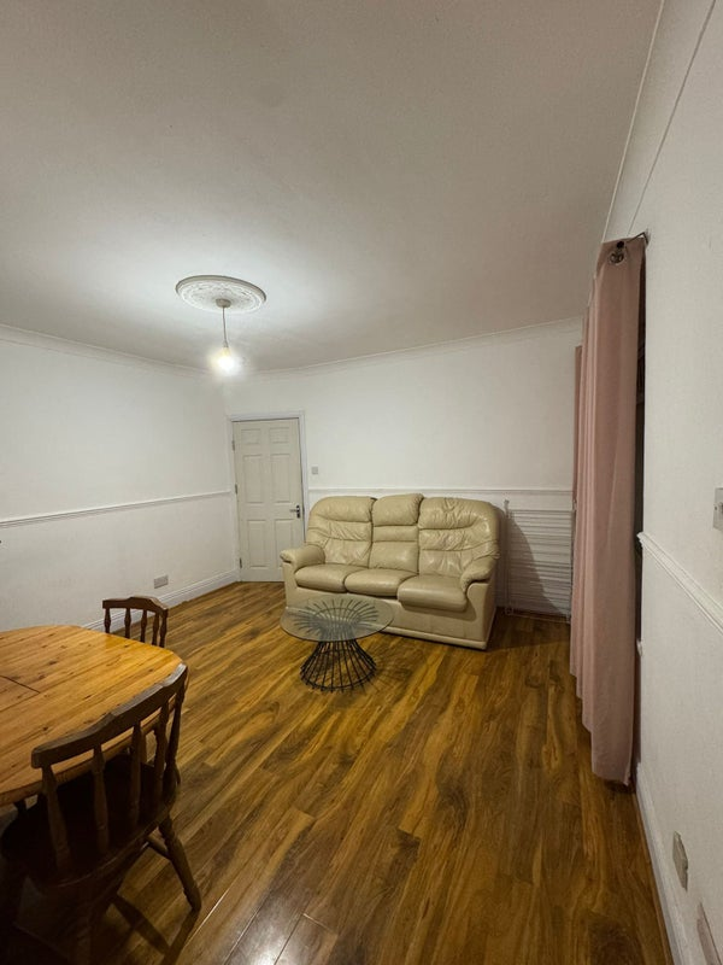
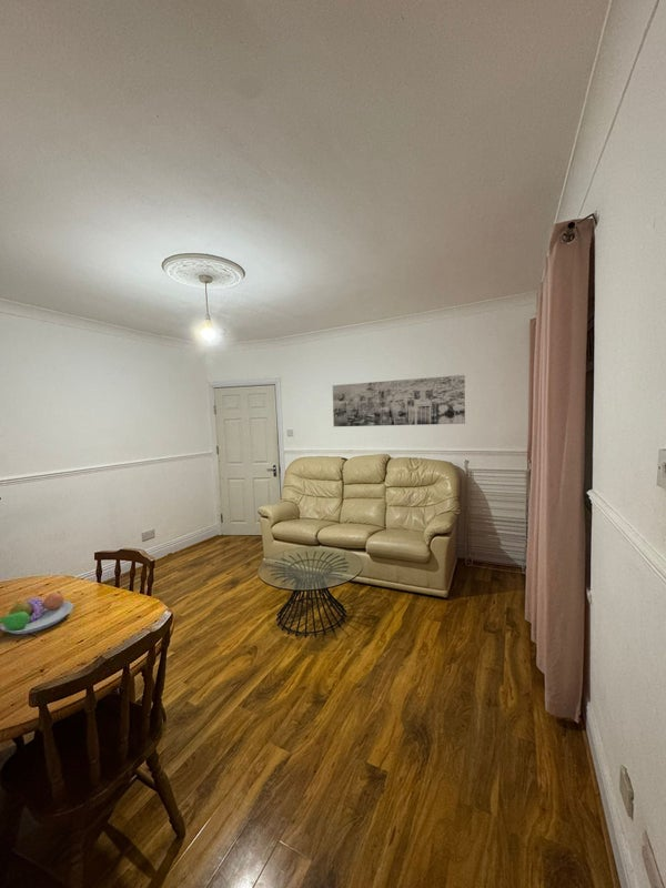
+ wall art (393, 403)
+ fruit bowl (34, 610)
